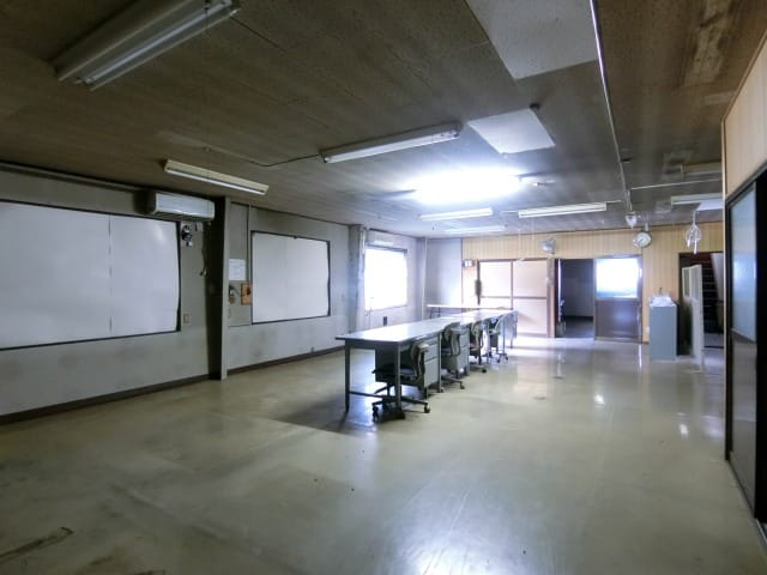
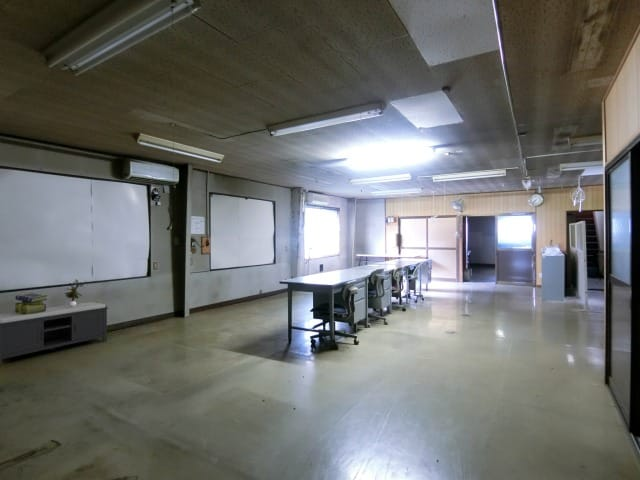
+ potted plant (75, 292)
+ bench (51, 329)
+ stack of books (31, 303)
